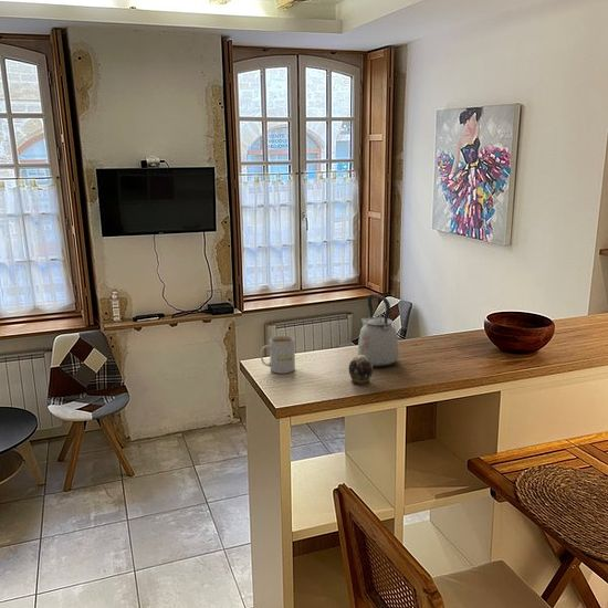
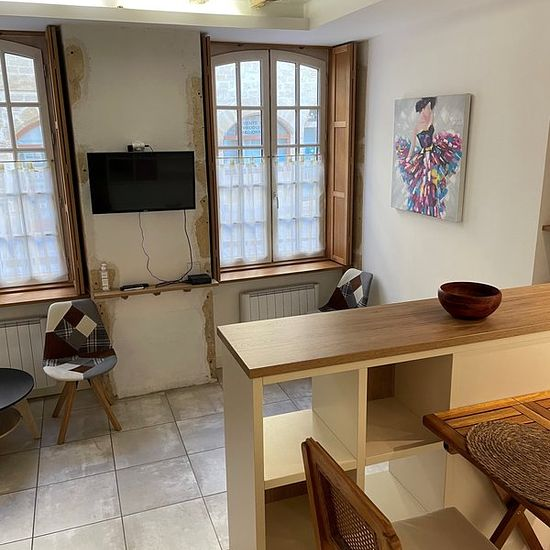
- mug (277, 355)
- decorative egg (360, 368)
- kettle (374, 327)
